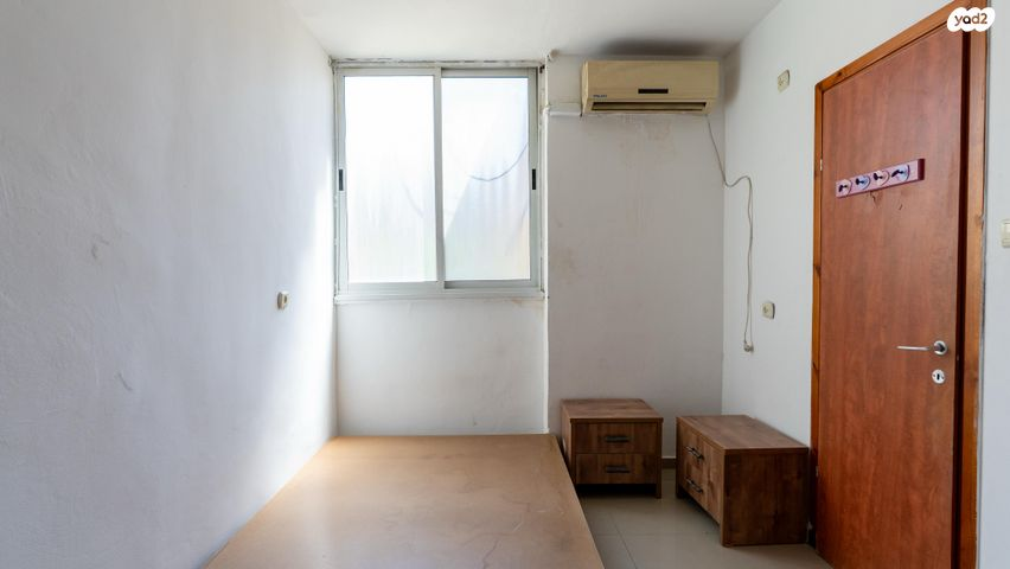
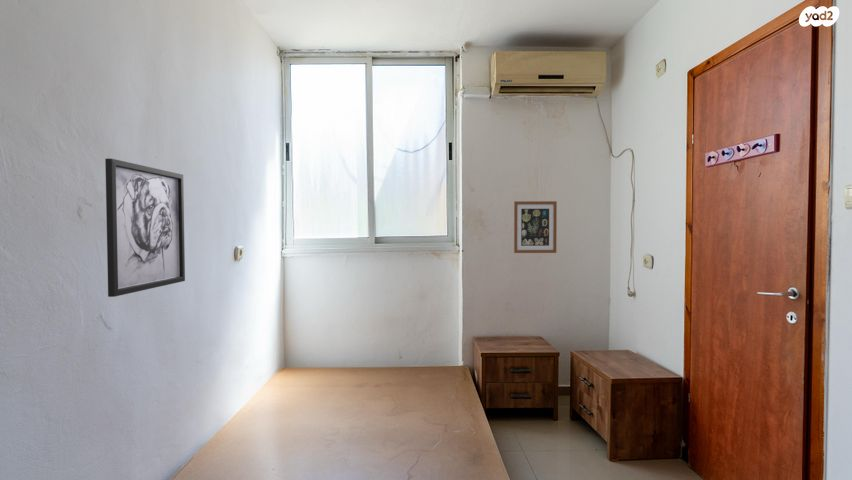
+ wall art (535, 227)
+ wall art (150, 227)
